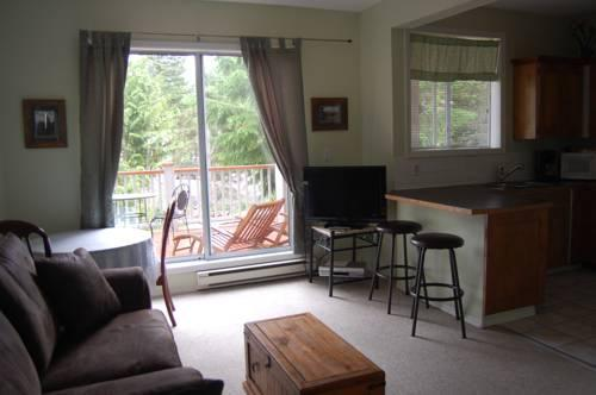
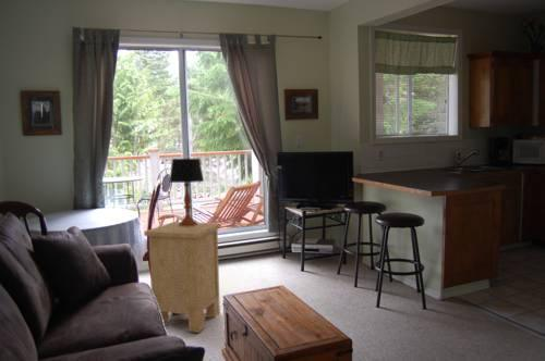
+ table lamp (186, 191)
+ nightstand (187, 273)
